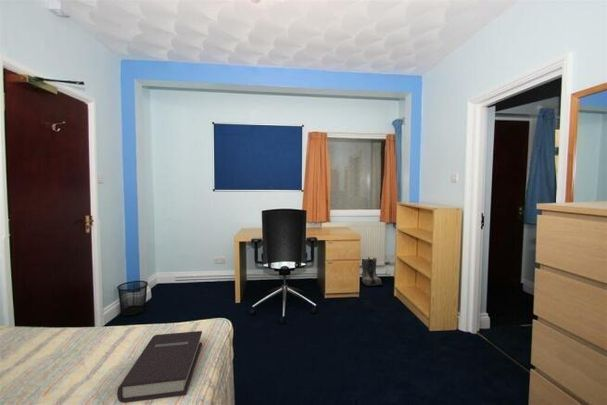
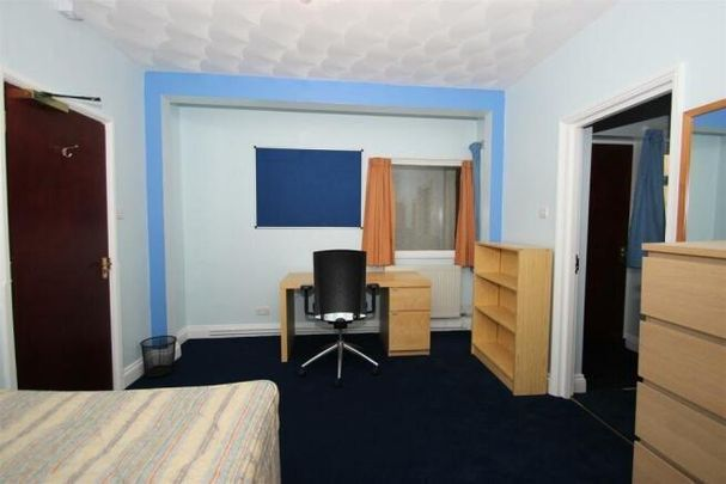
- book (166, 361)
- boots (370, 270)
